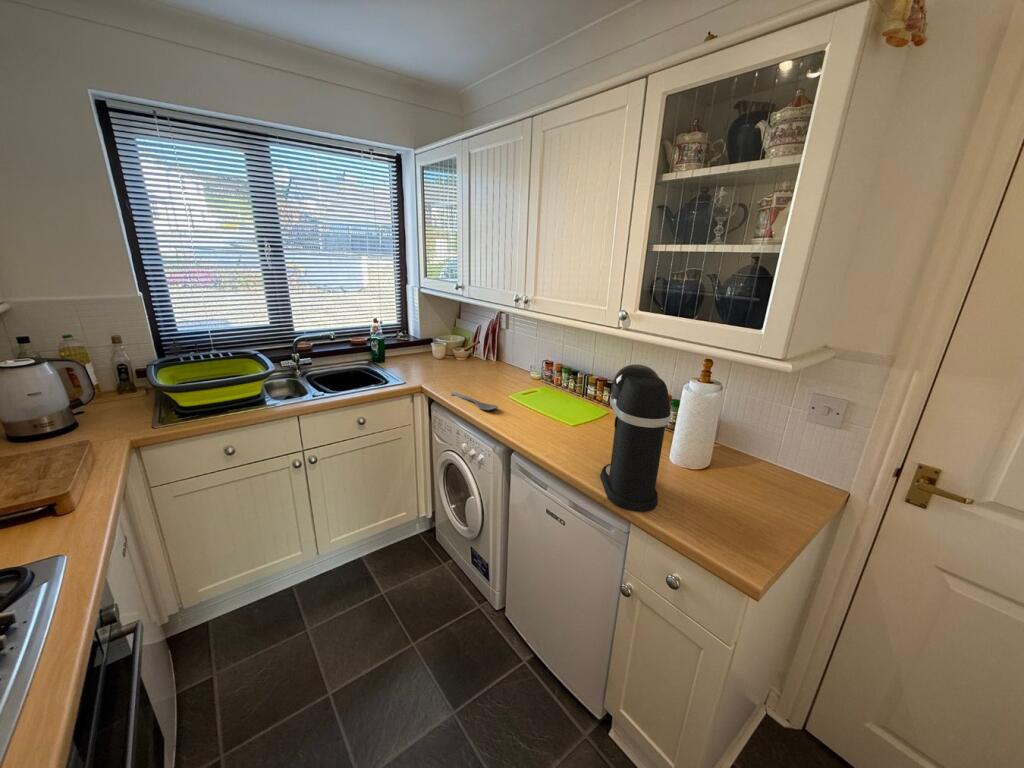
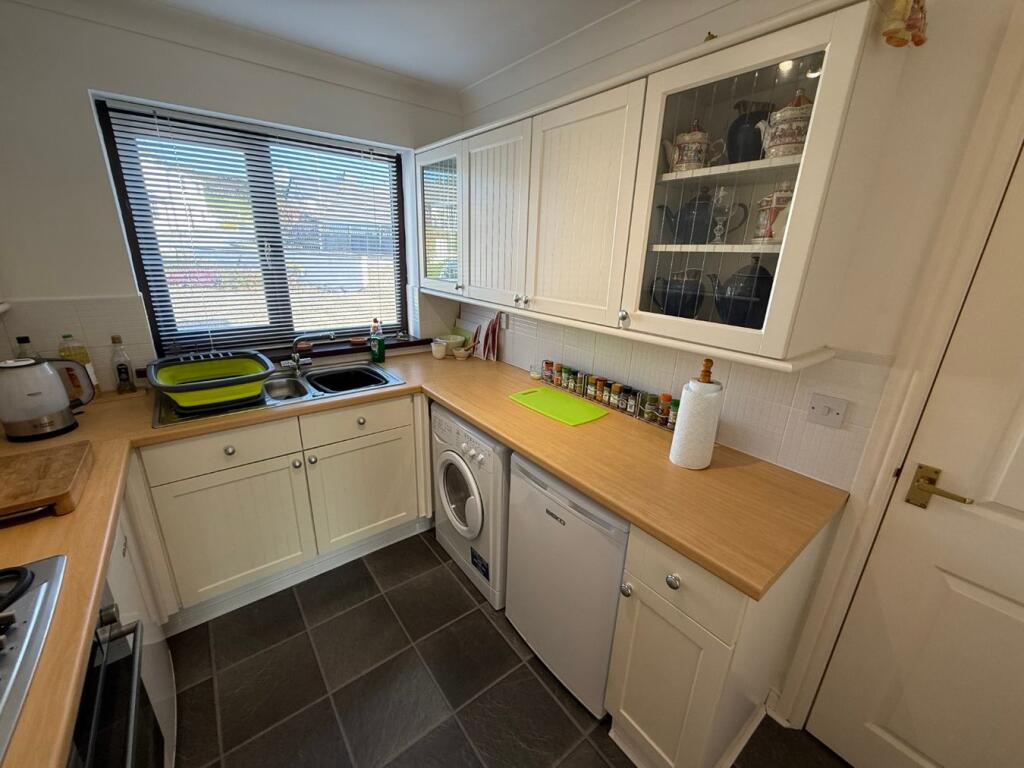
- spoon (472, 400)
- coffee maker (635, 432)
